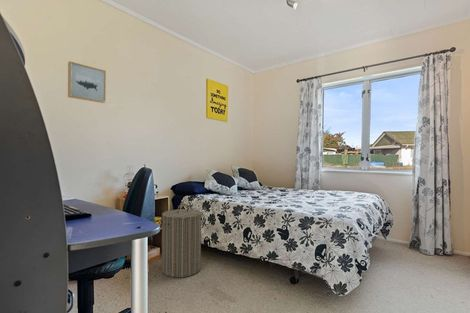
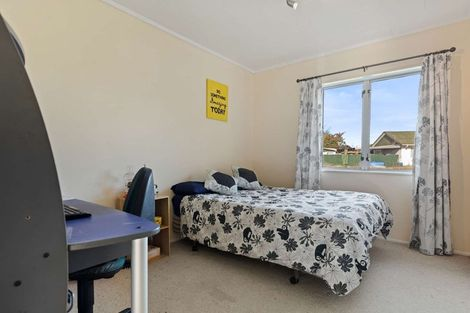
- wall art (87, 83)
- laundry hamper (181, 236)
